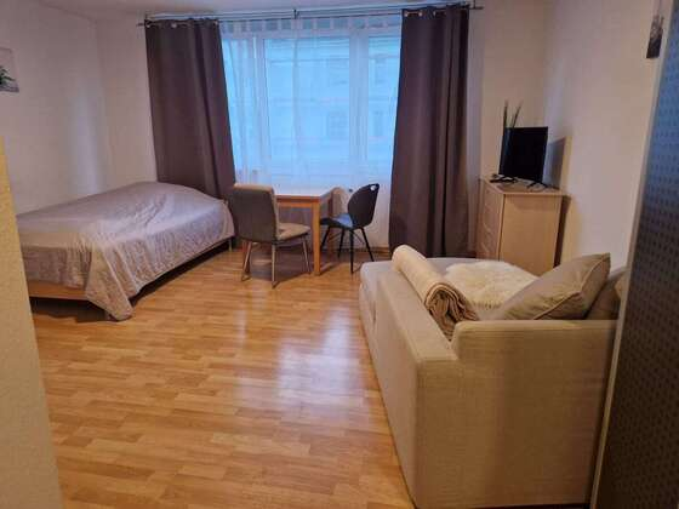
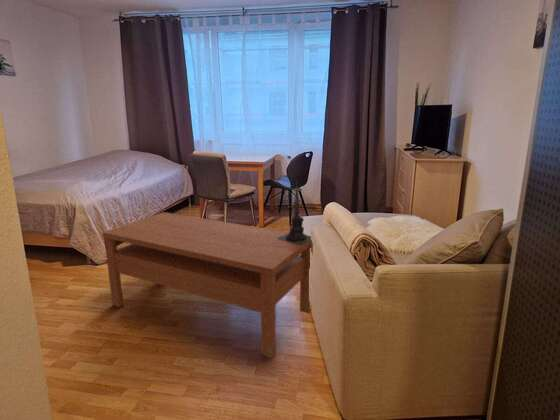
+ coffee table (208, 272)
+ candle holder (297, 209)
